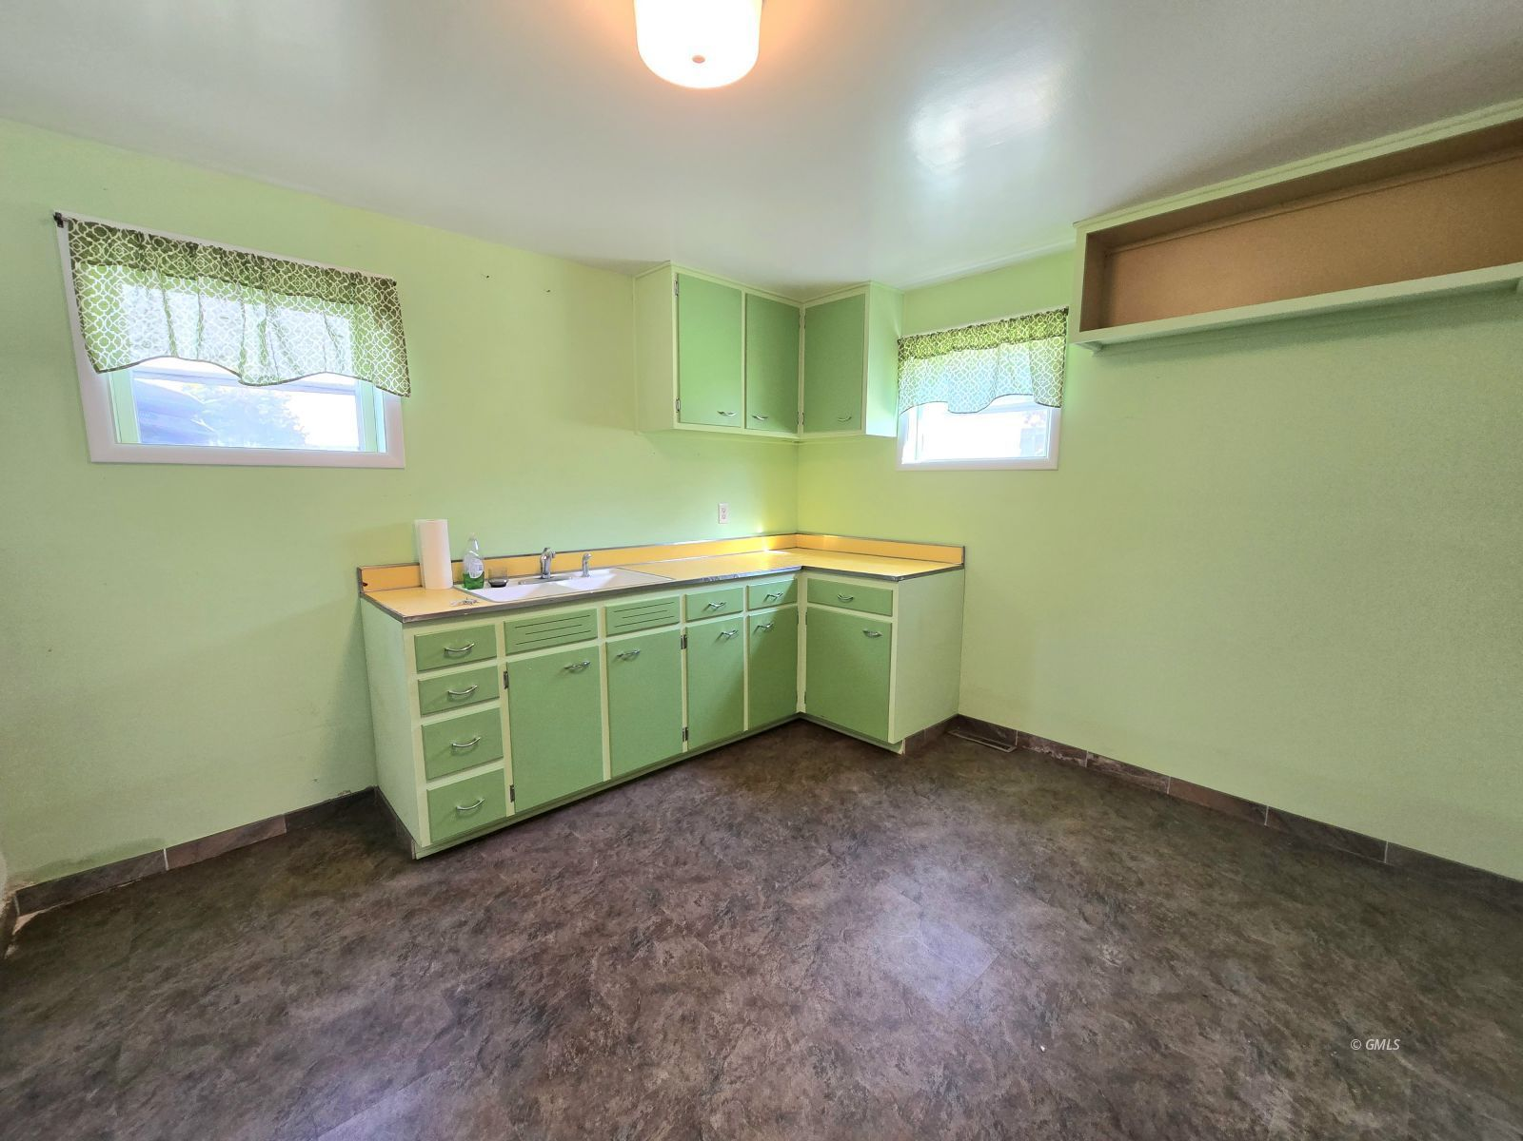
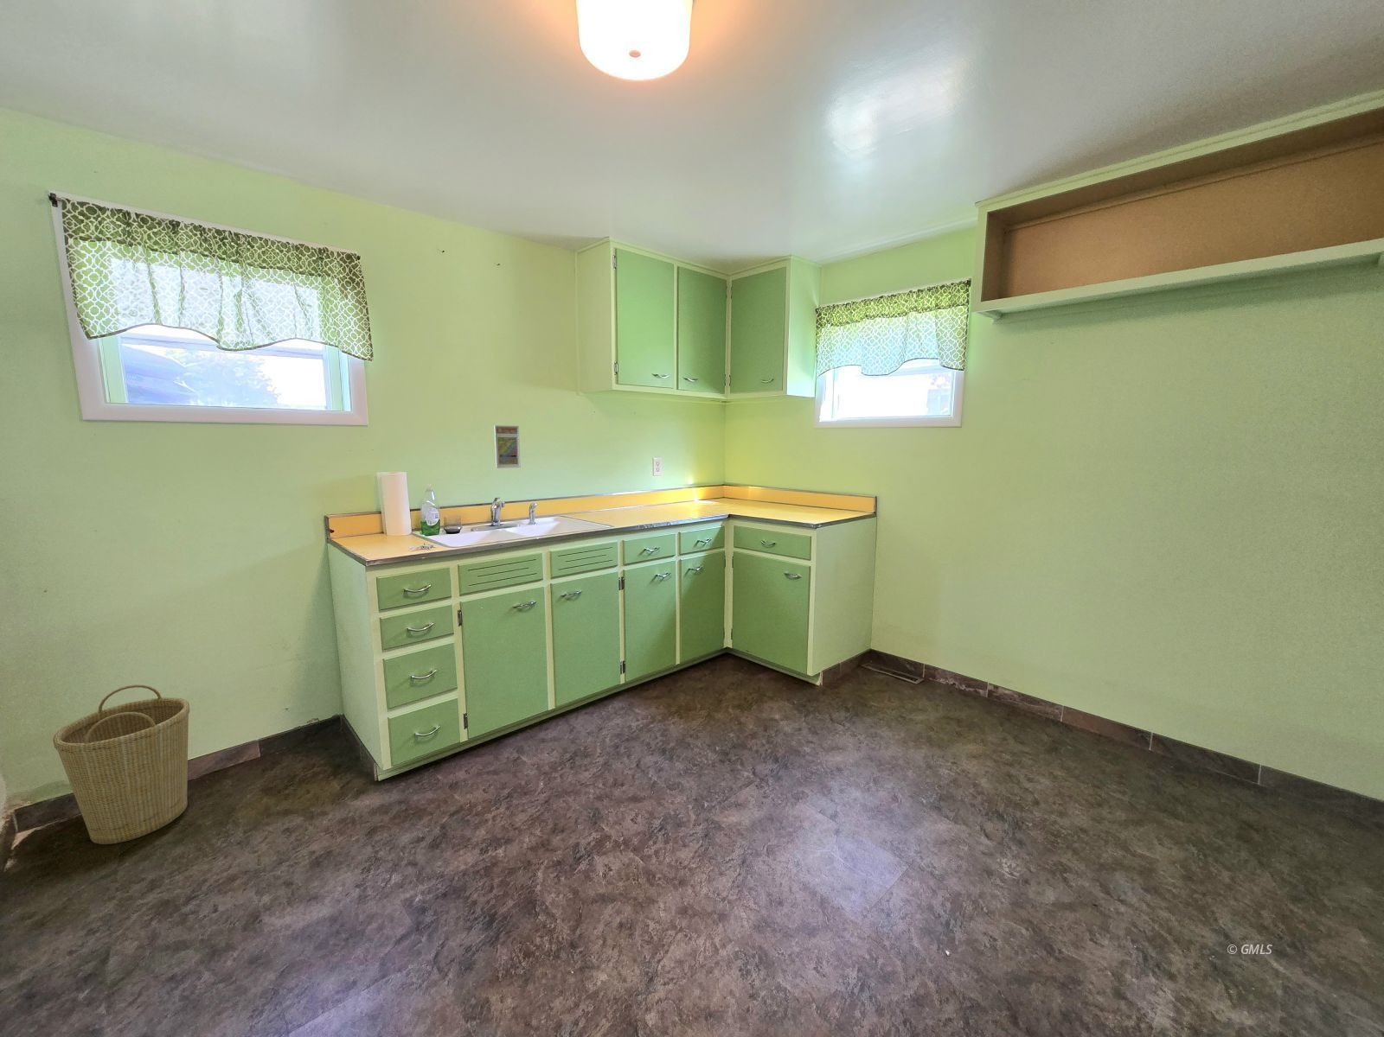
+ basket (132, 759)
+ trading card display case (507, 447)
